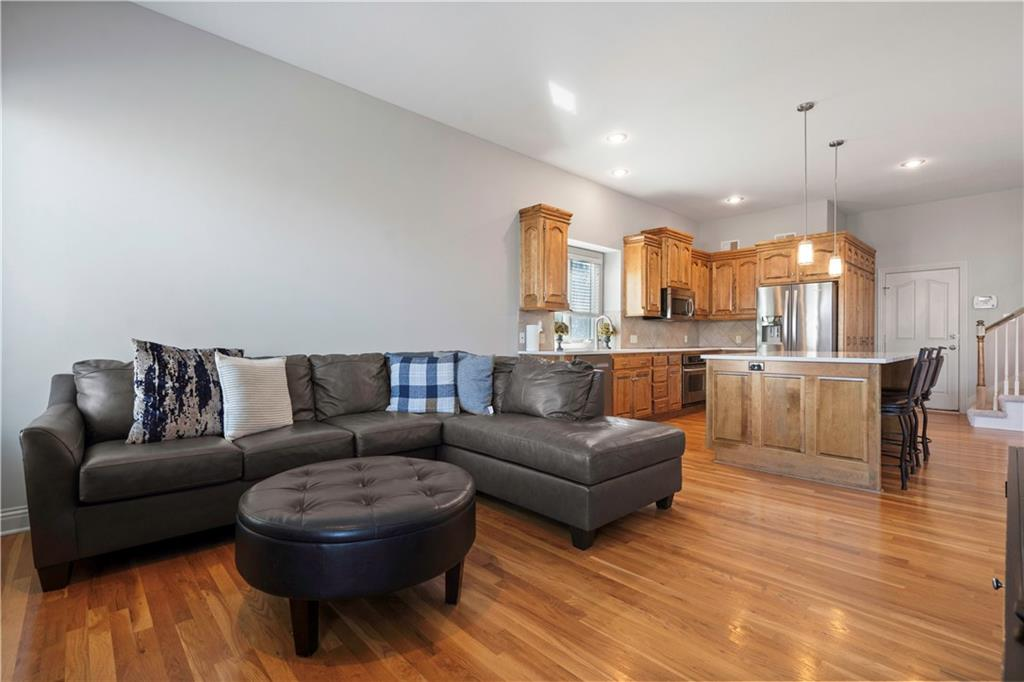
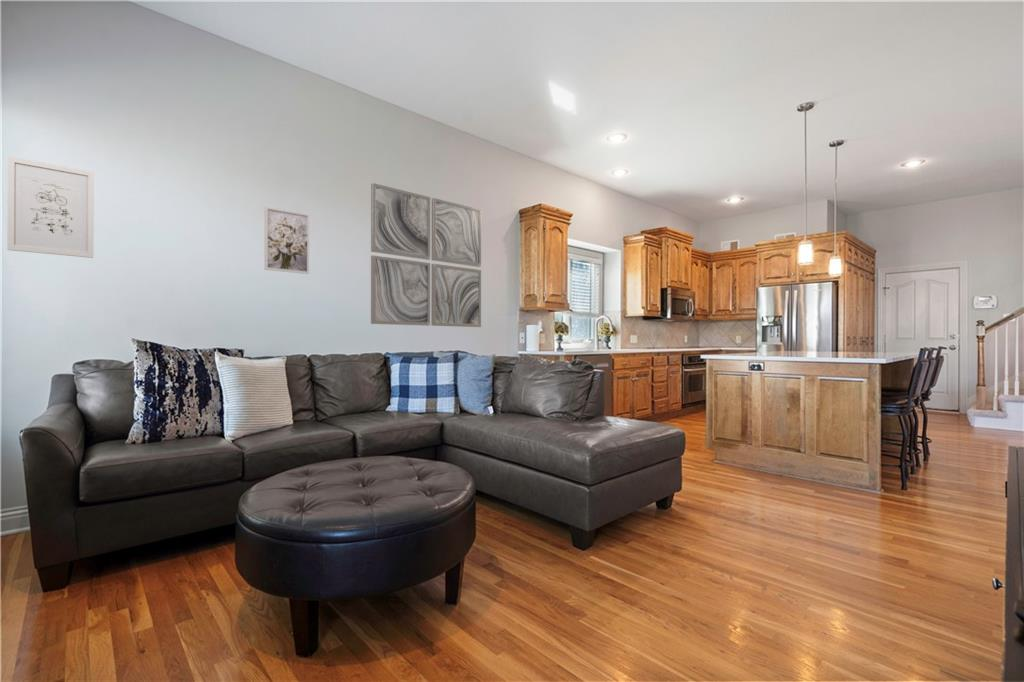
+ wall art (429, 263)
+ wall art (287, 241)
+ wall art (52, 209)
